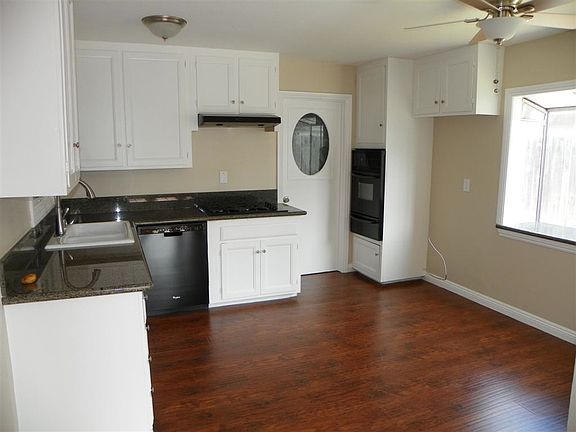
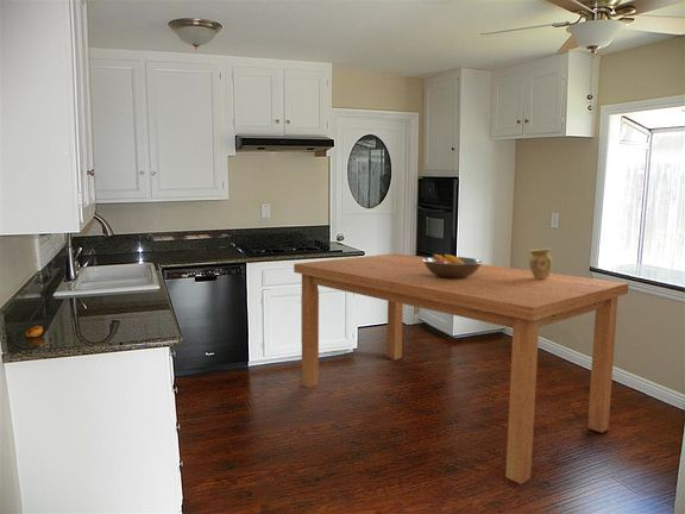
+ fruit bowl (452, 265)
+ dining table (447, 313)
+ vase (539, 263)
